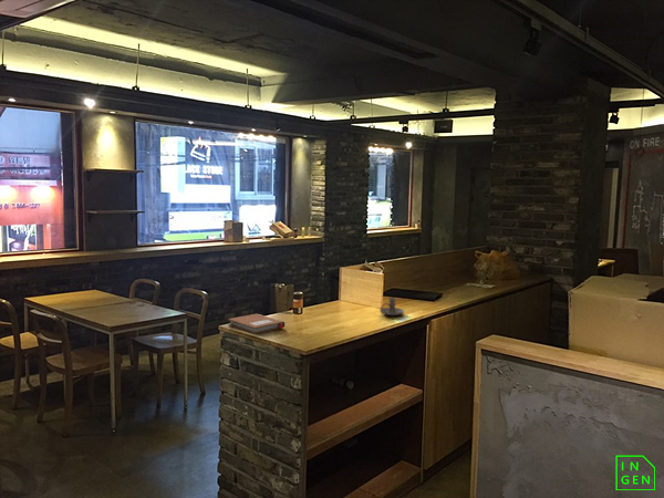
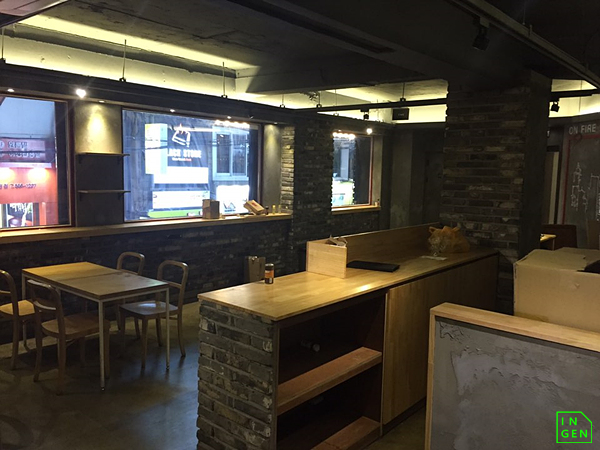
- notebook (257, 323)
- candle holder (390, 307)
